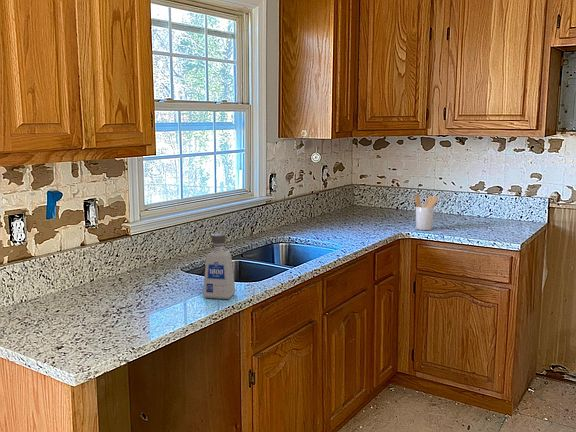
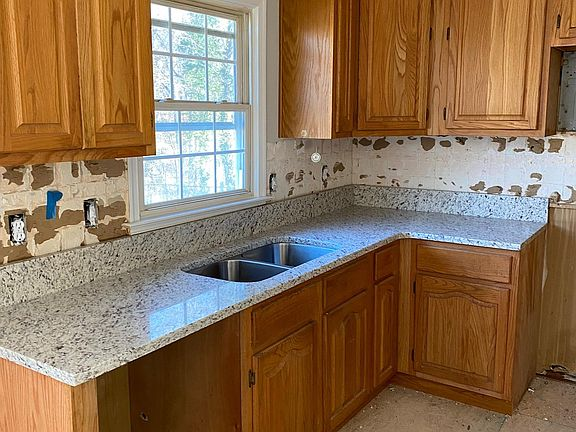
- utensil holder (427, 211)
- soap dispenser (218, 265)
